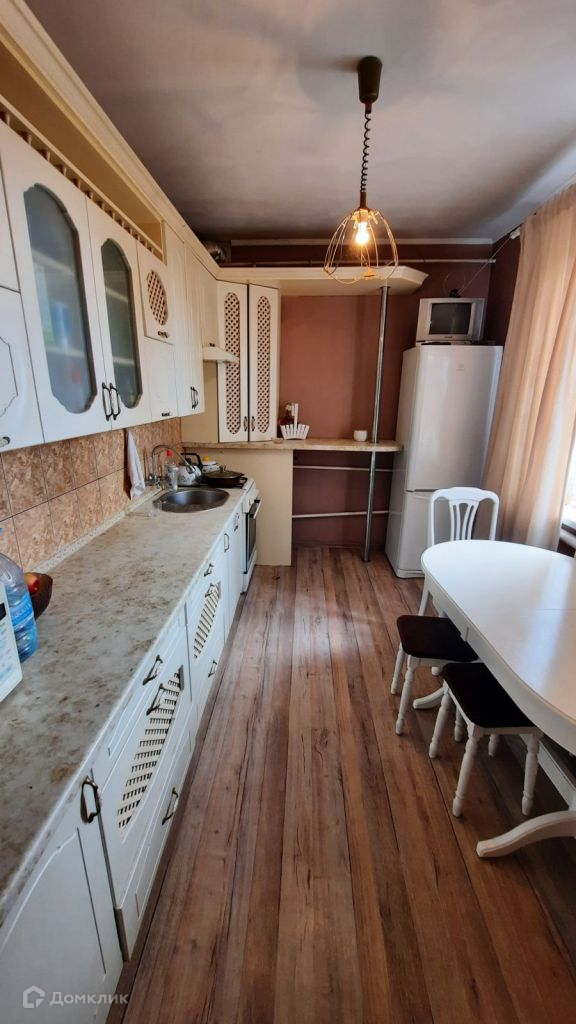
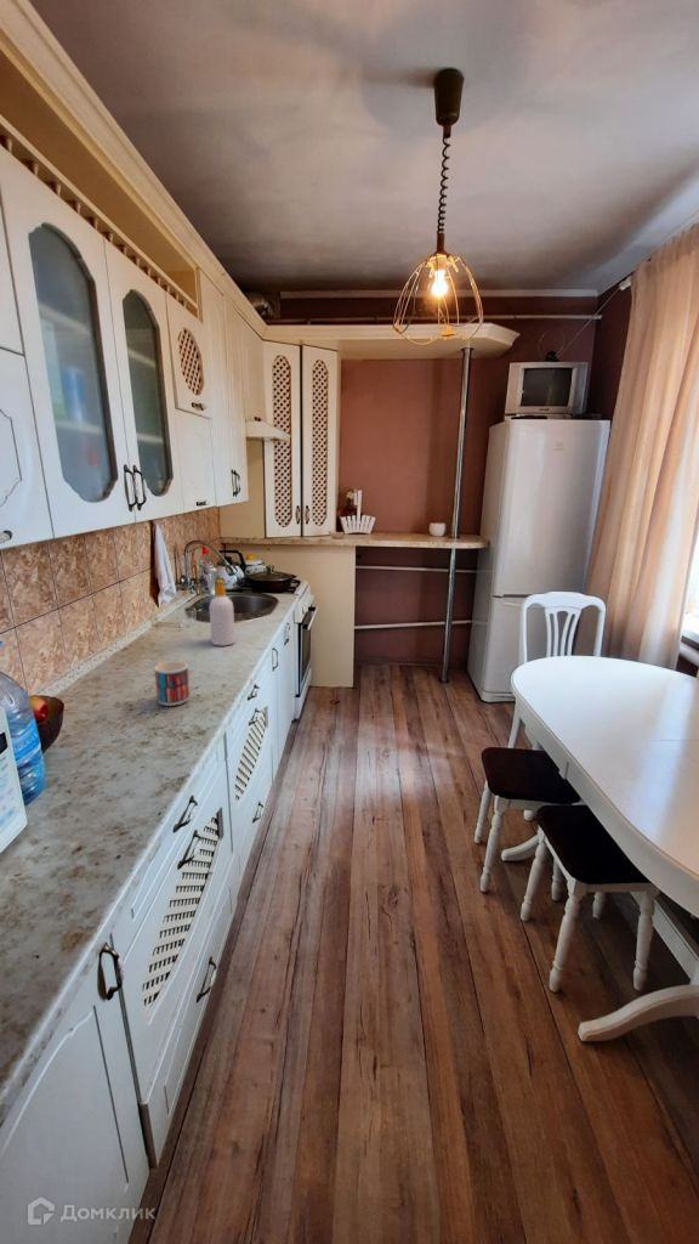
+ soap bottle (222, 612)
+ mug (174, 680)
